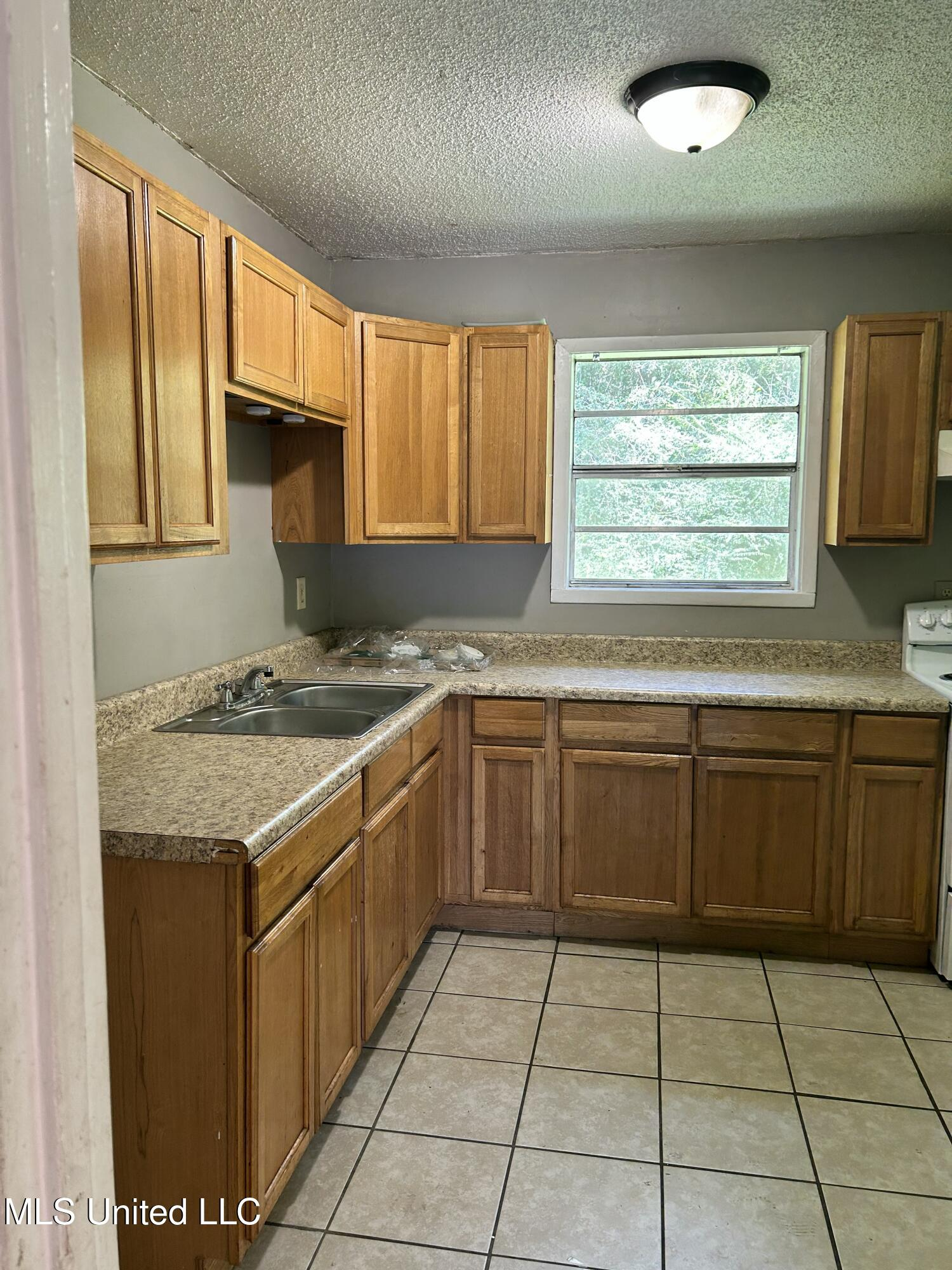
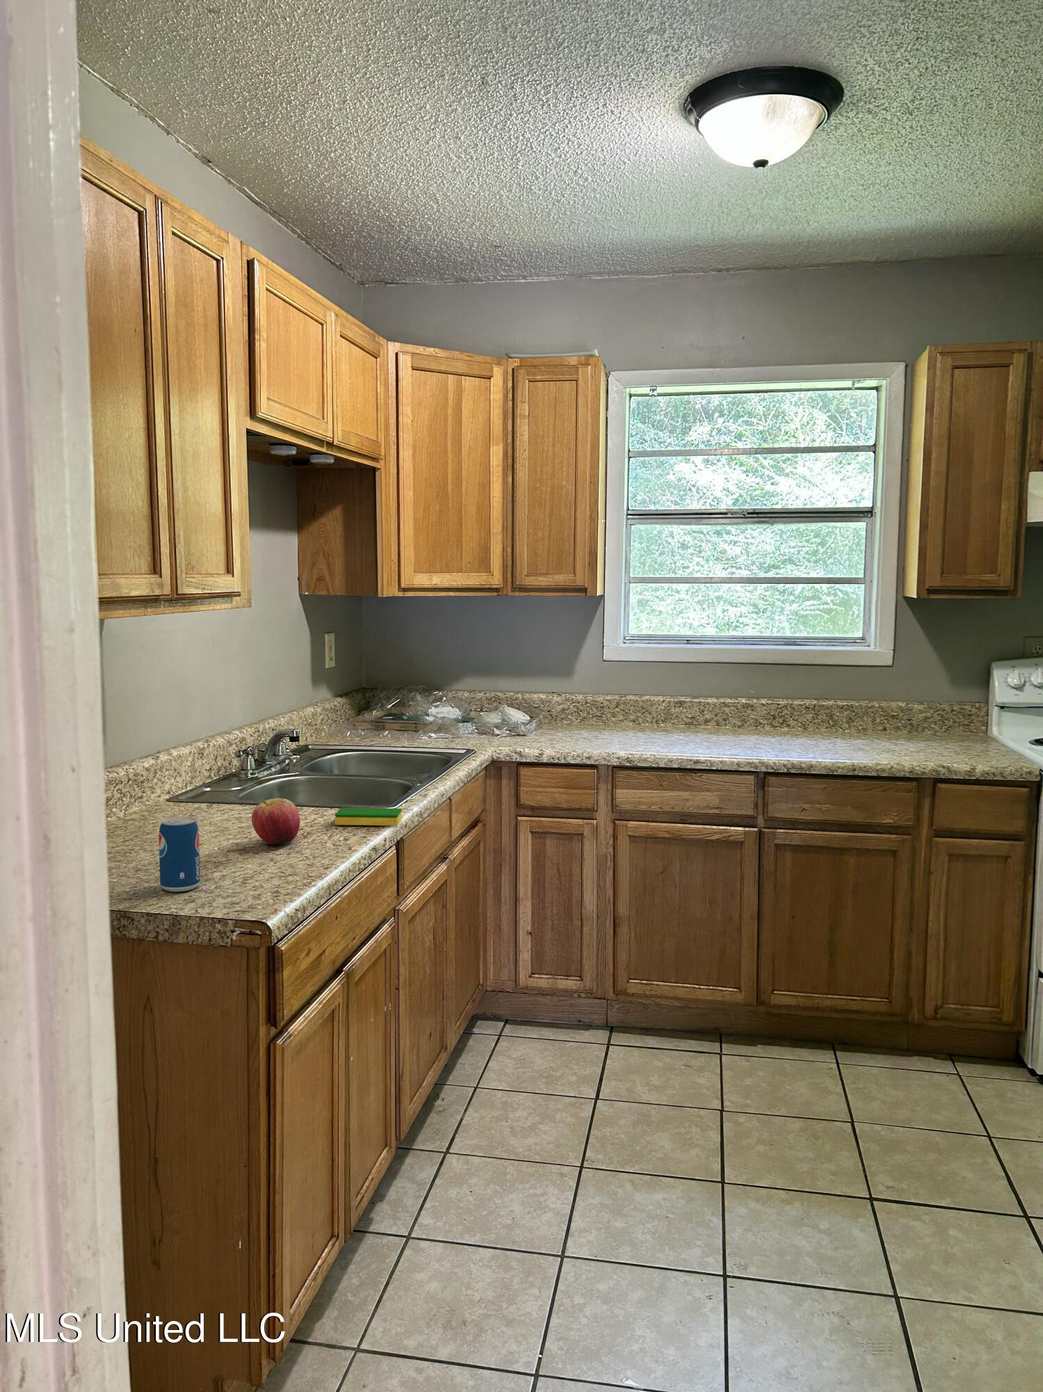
+ beverage can (180, 854)
+ dish sponge (368, 817)
+ apple (275, 821)
